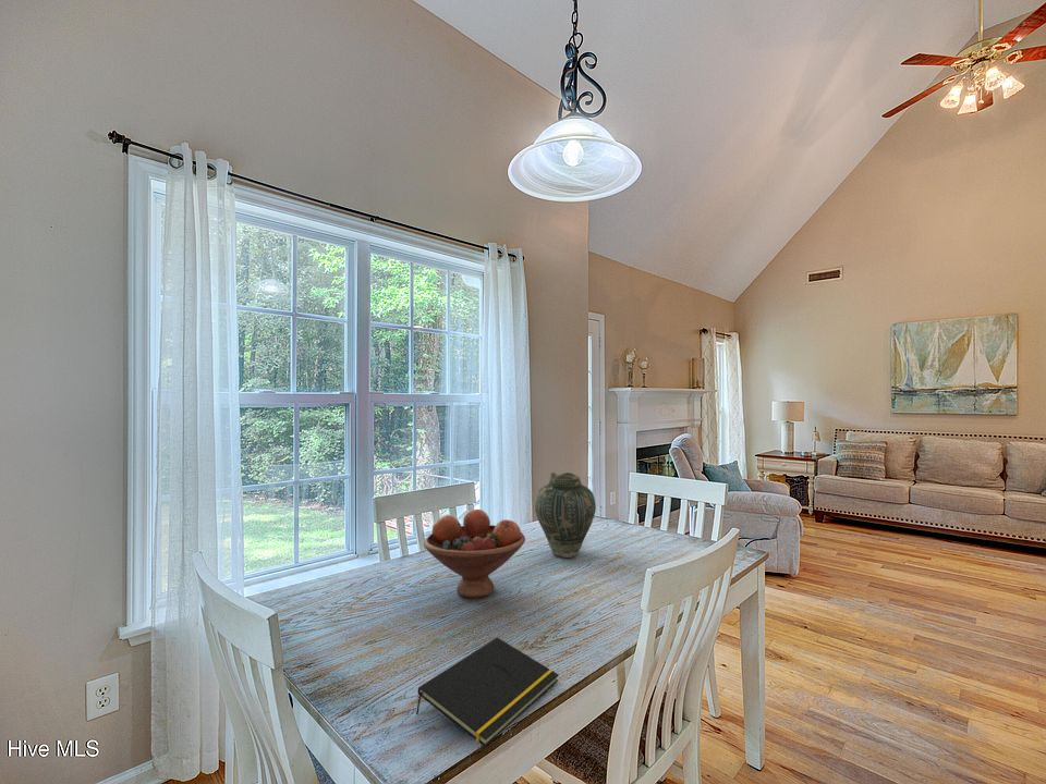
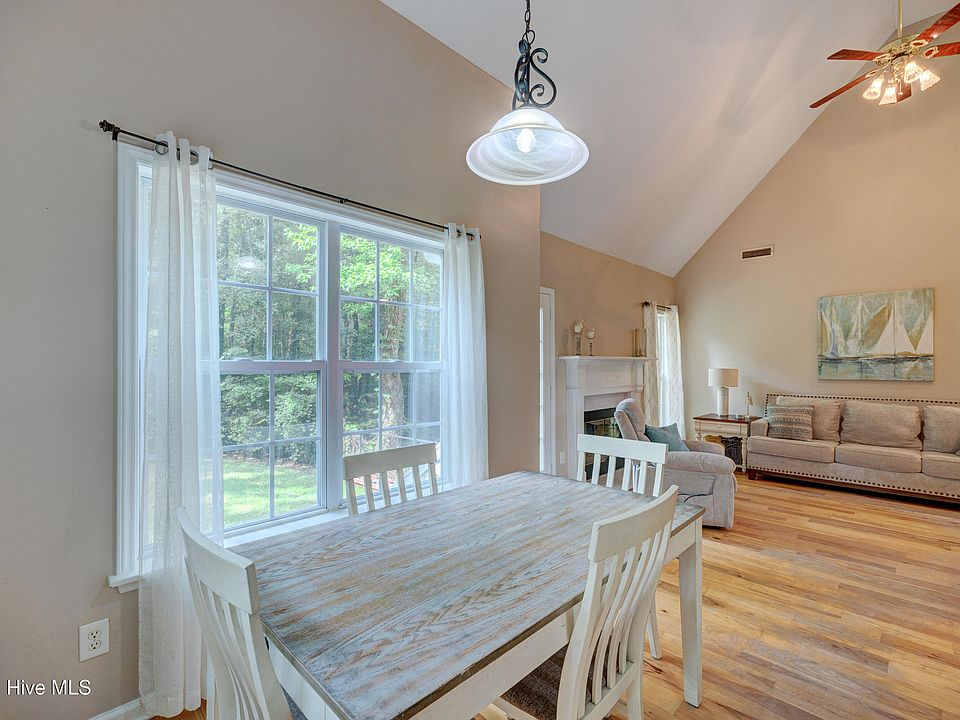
- vase (564, 512)
- notepad (491, 684)
- fruit bowl (475, 553)
